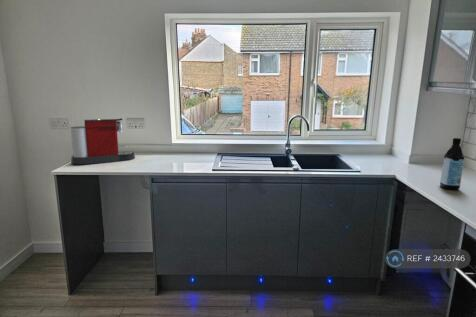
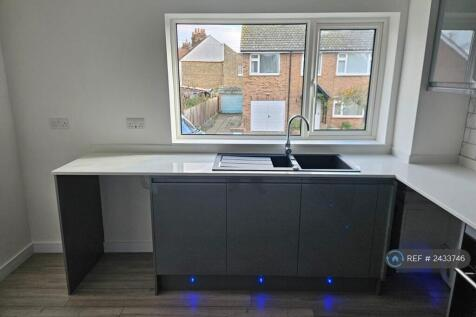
- coffee maker (103, 139)
- water bottle (453, 163)
